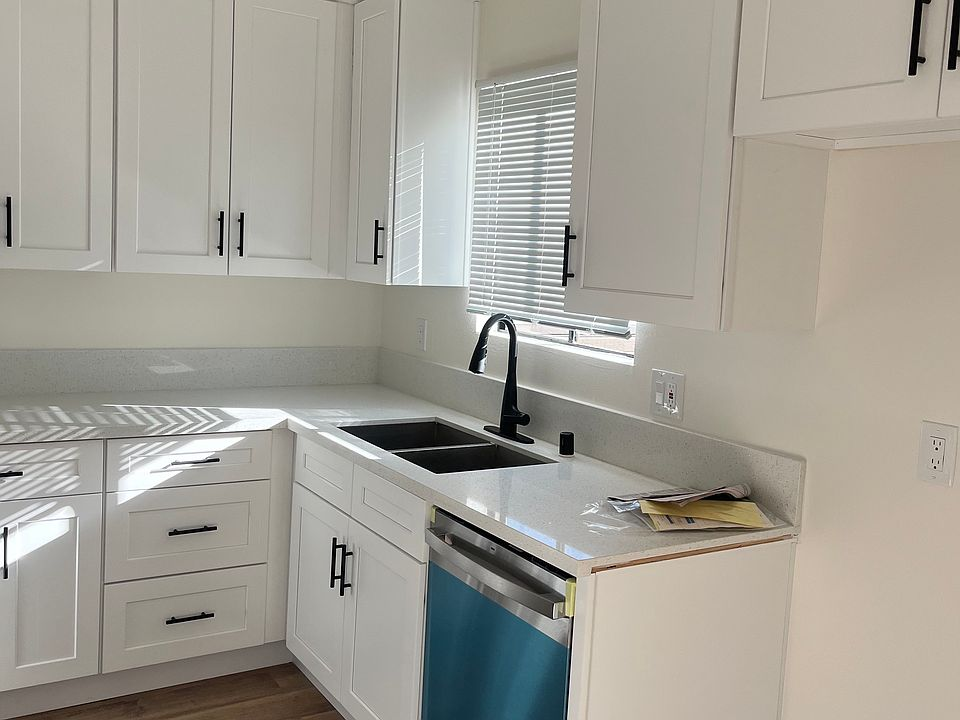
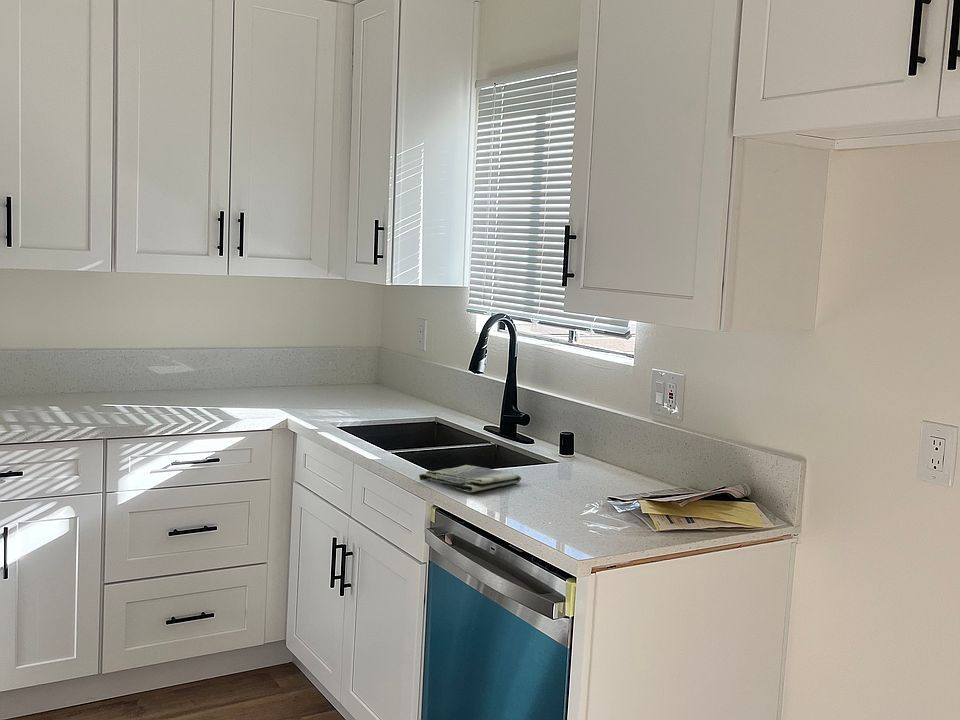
+ dish towel (469, 475)
